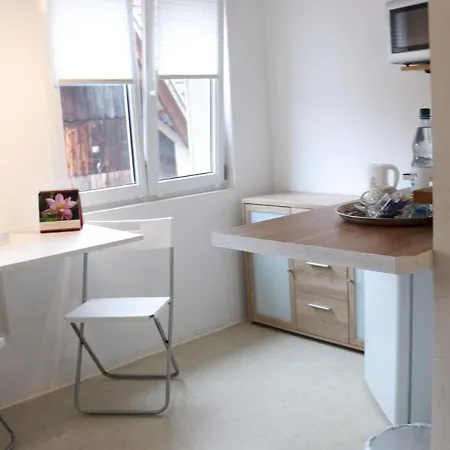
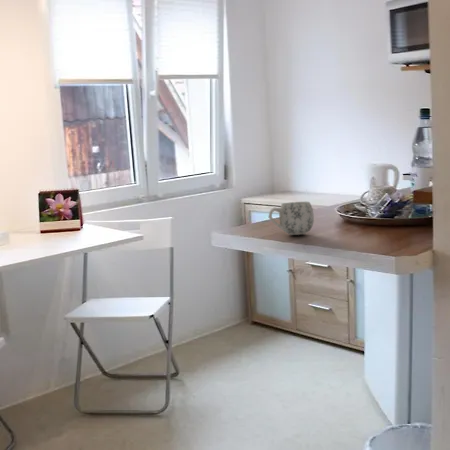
+ mug (290, 218)
